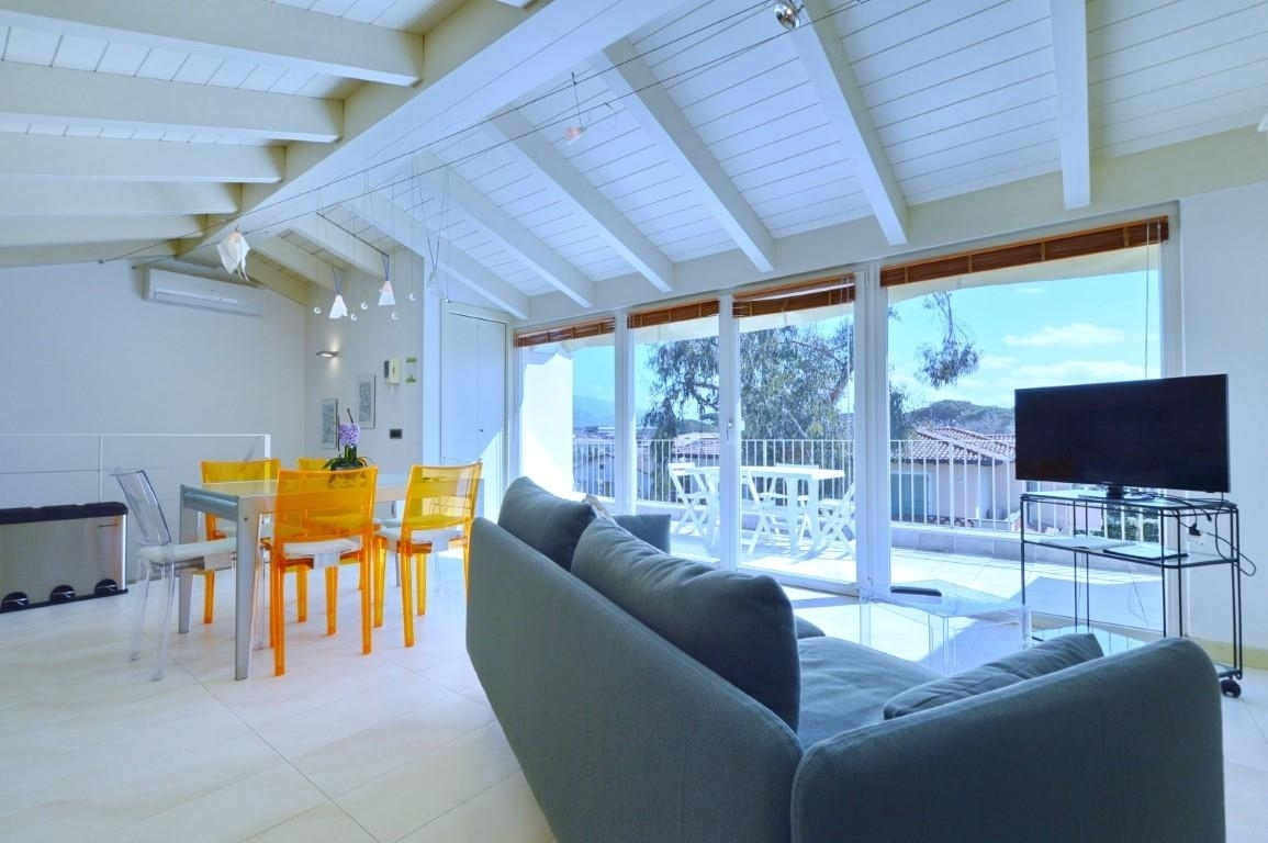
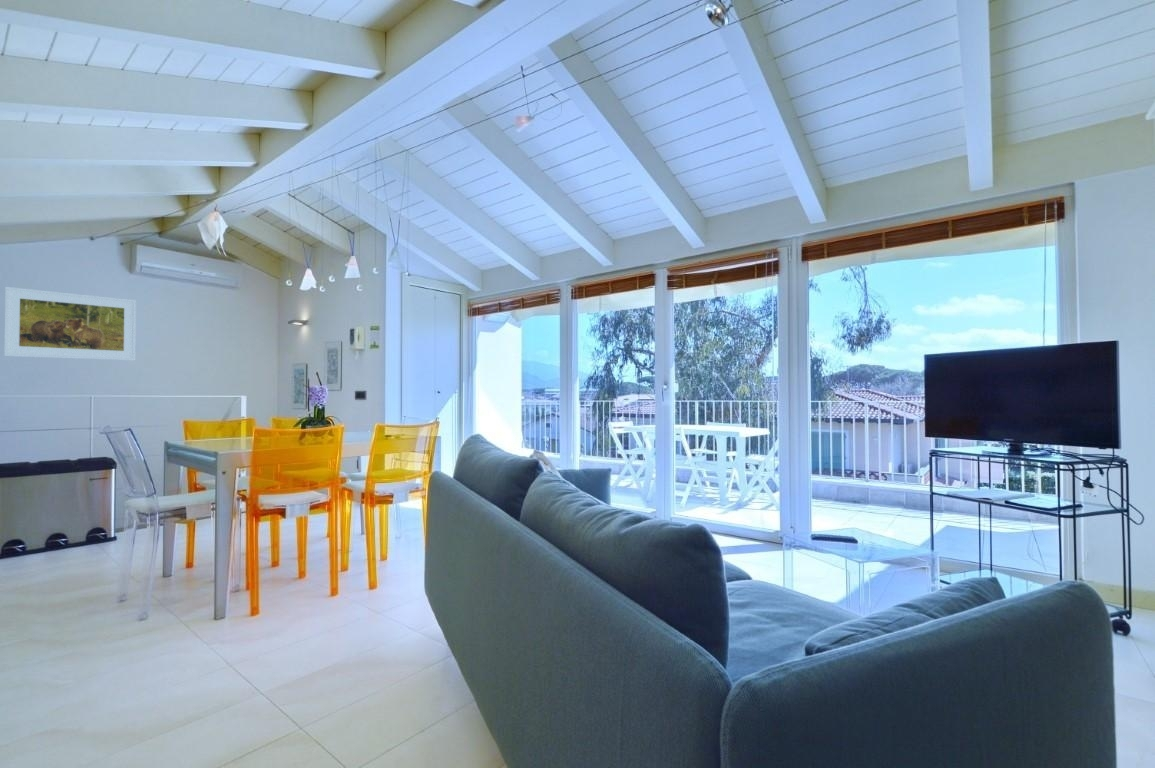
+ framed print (74, 326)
